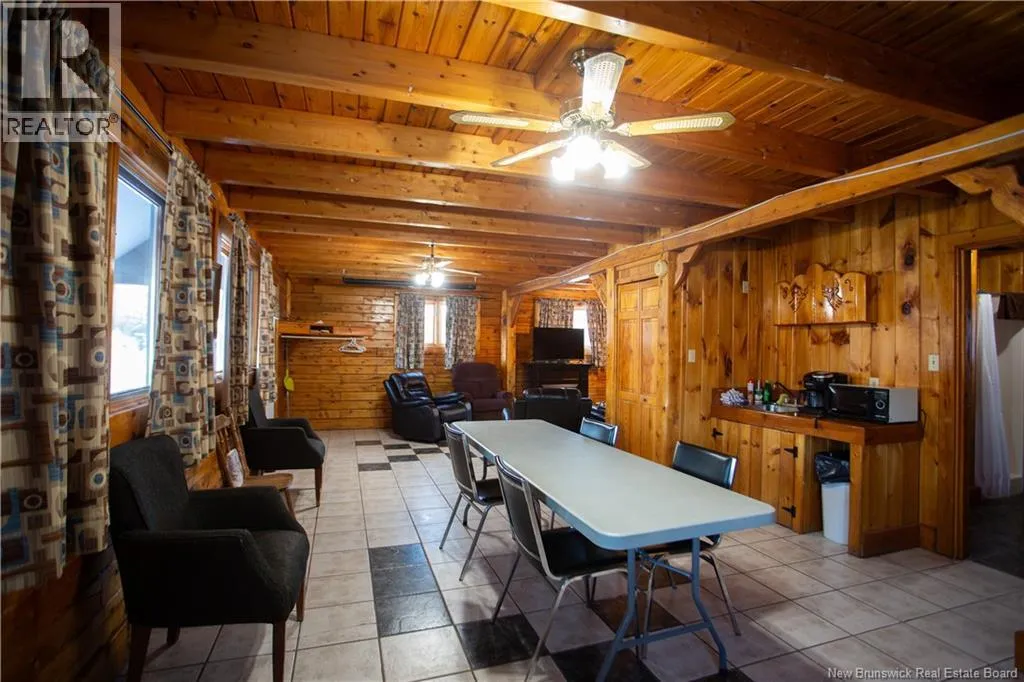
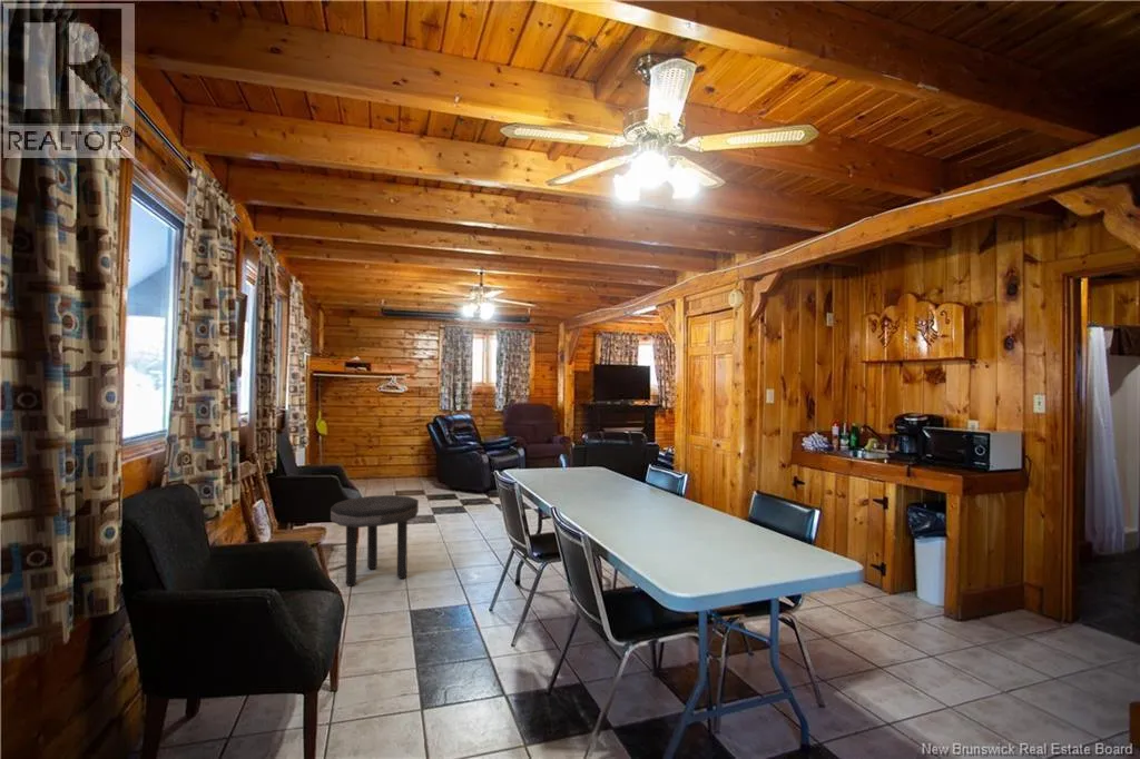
+ side table (375, 539)
